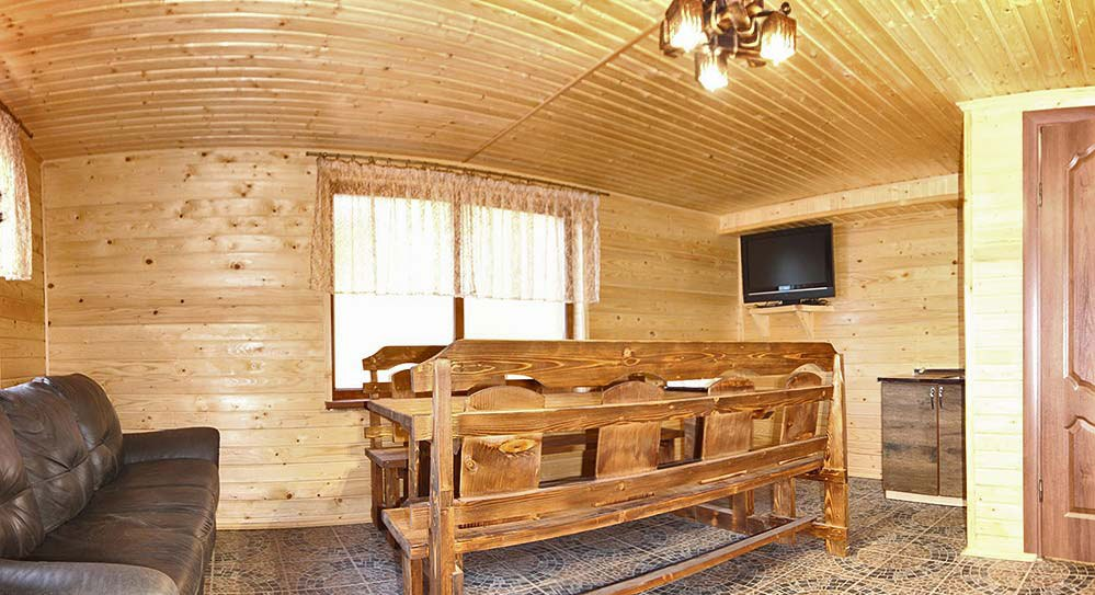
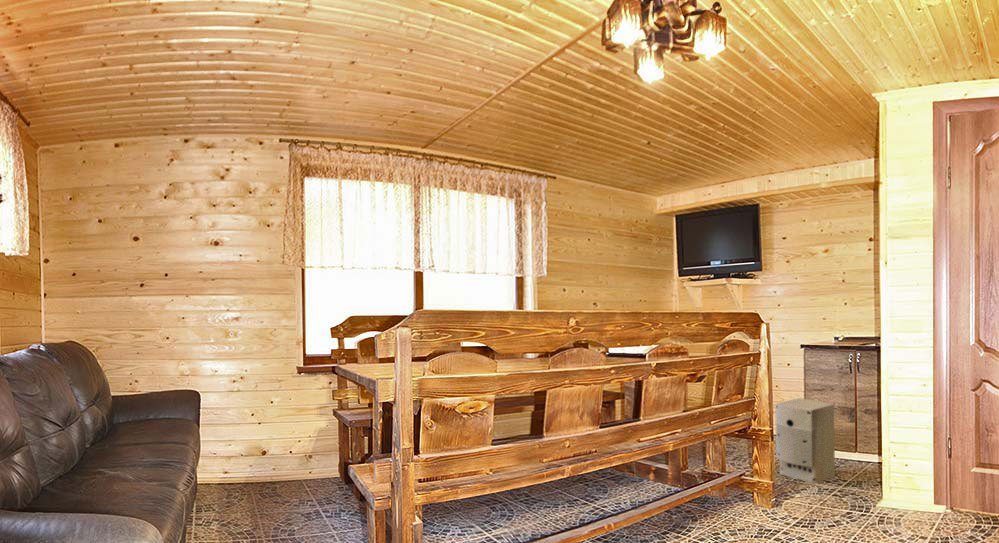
+ air purifier (805, 440)
